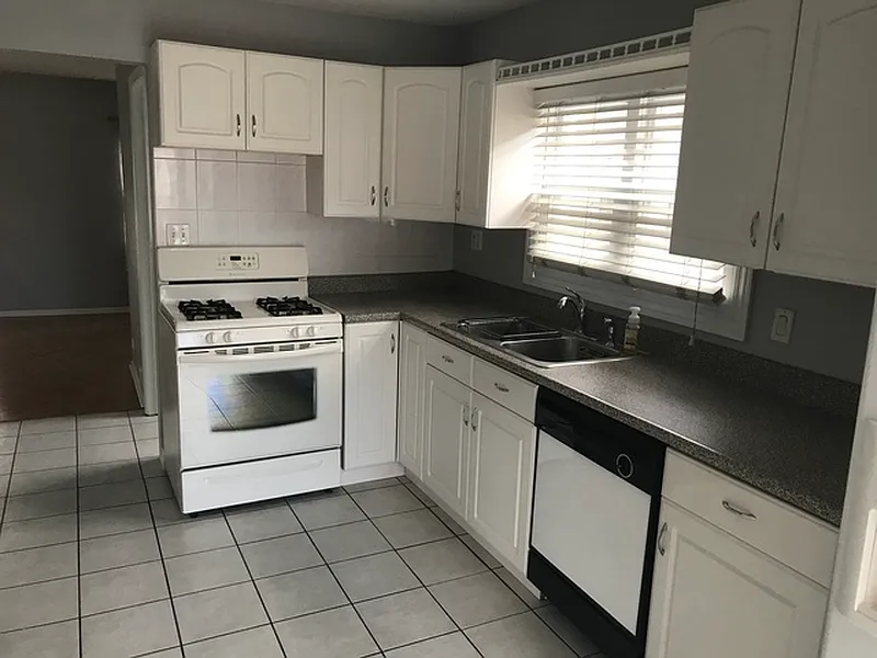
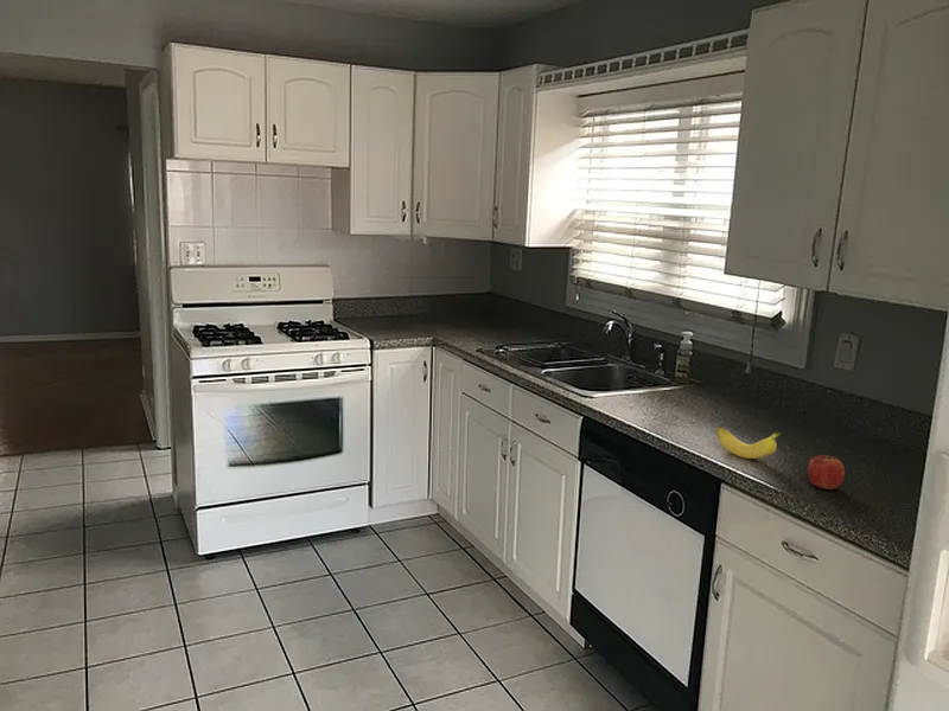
+ banana (745, 443)
+ fruit (826, 469)
